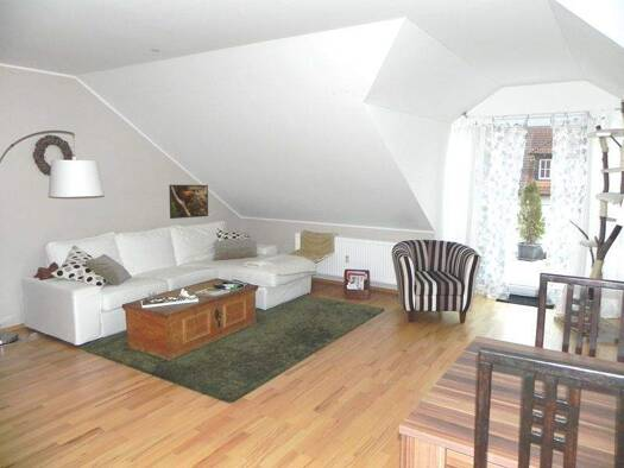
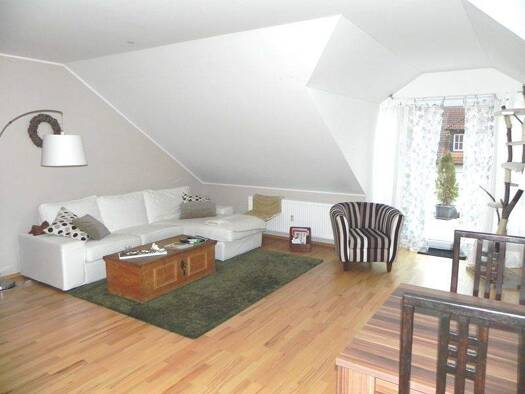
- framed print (189, 201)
